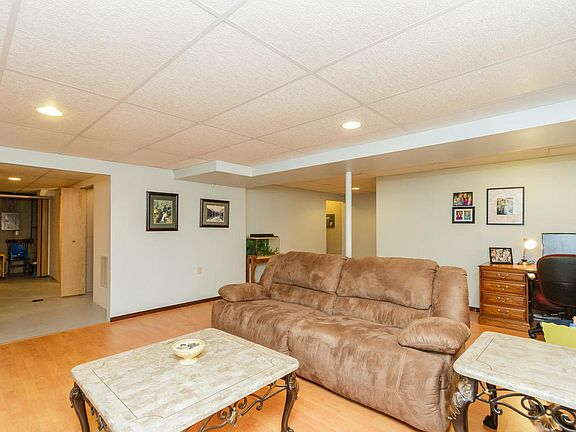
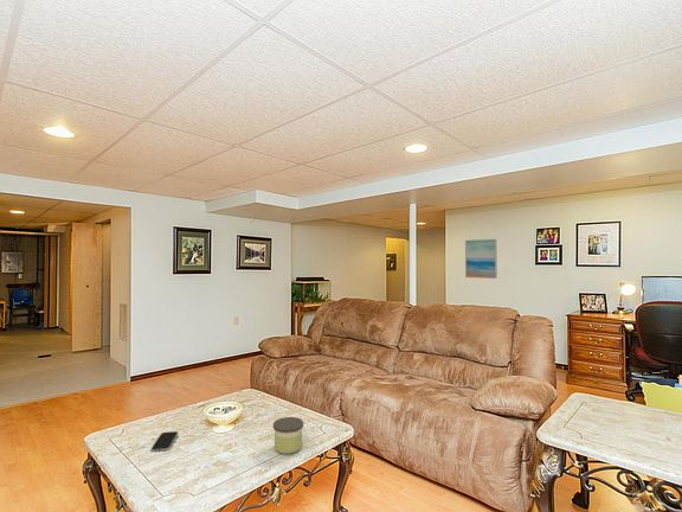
+ smartphone (165, 441)
+ candle (288, 435)
+ wall art (481, 258)
